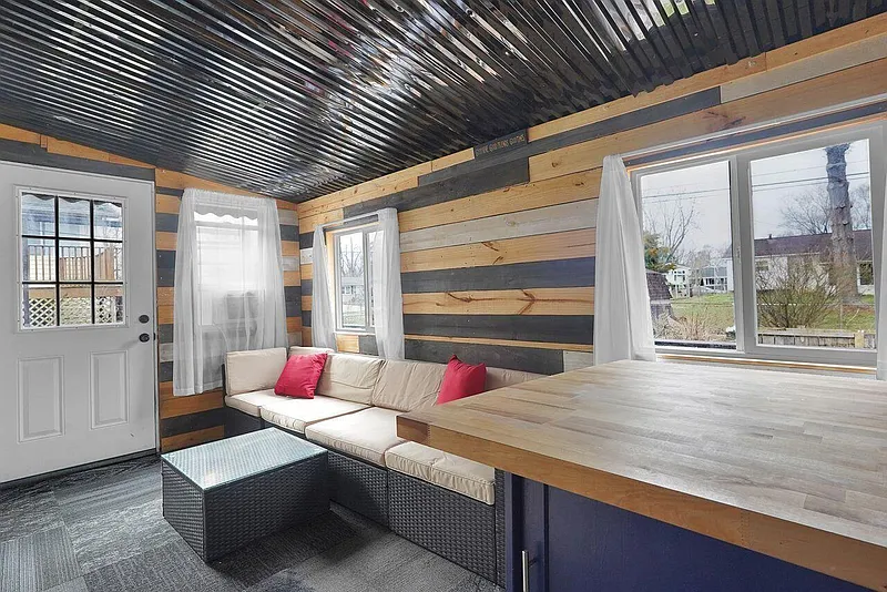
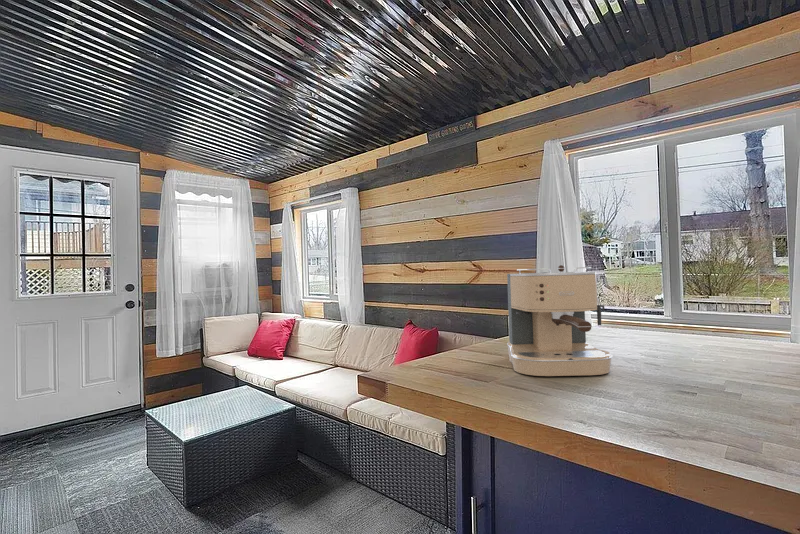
+ coffee maker (555, 316)
